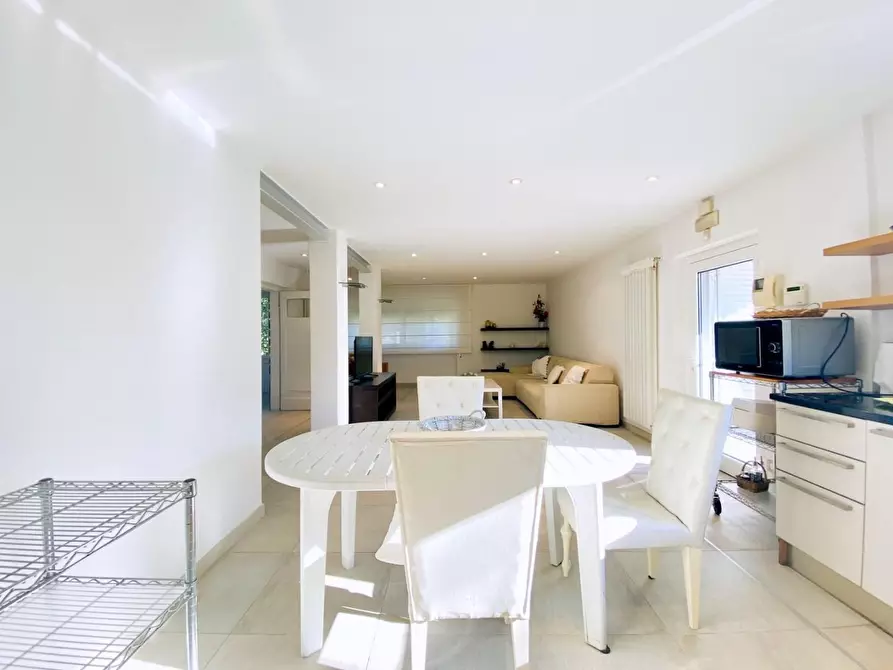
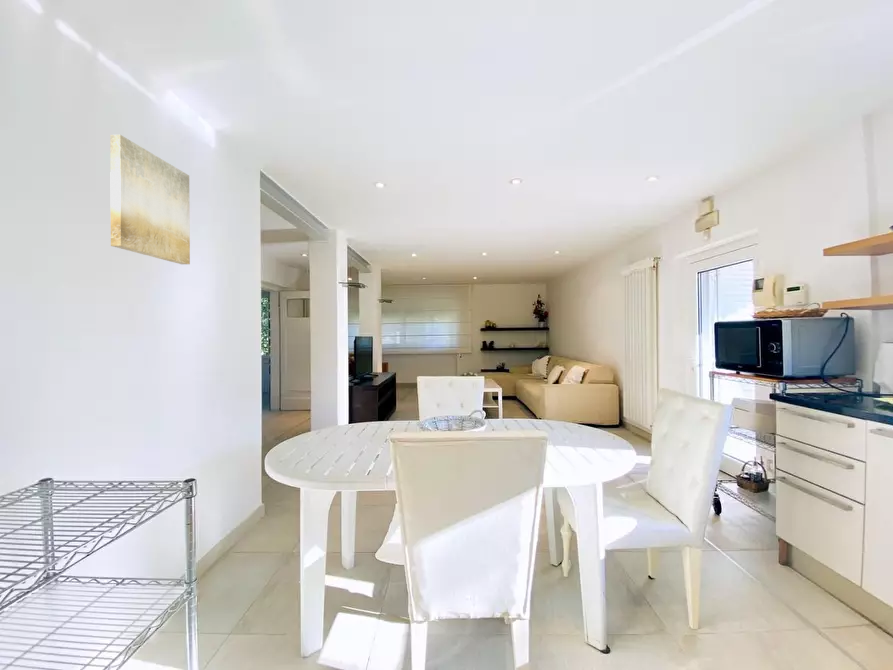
+ wall art (154, 206)
